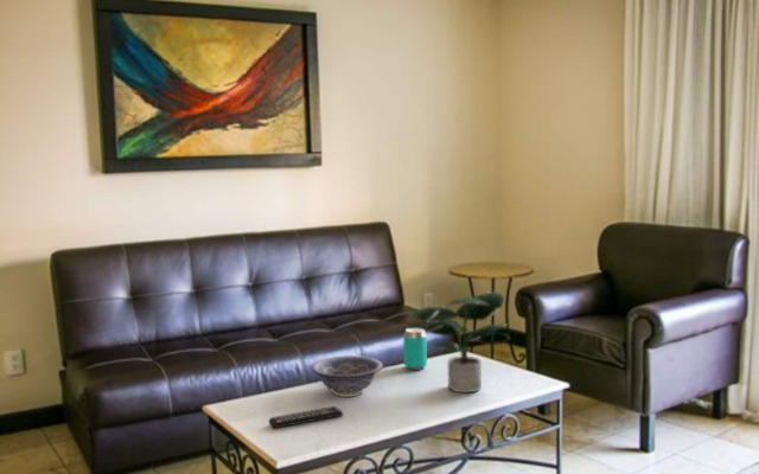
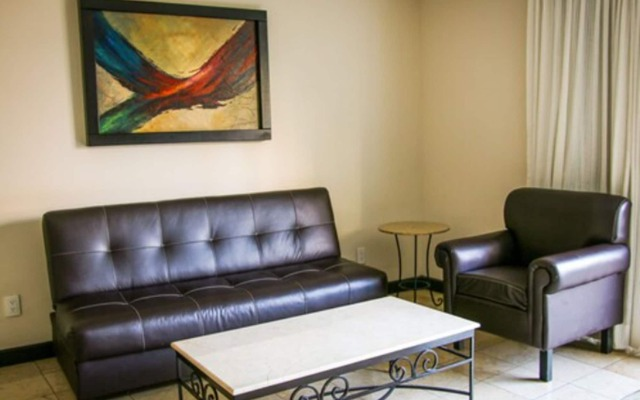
- beverage can (415, 348)
- remote control (306, 417)
- potted plant (459, 340)
- decorative bowl (347, 378)
